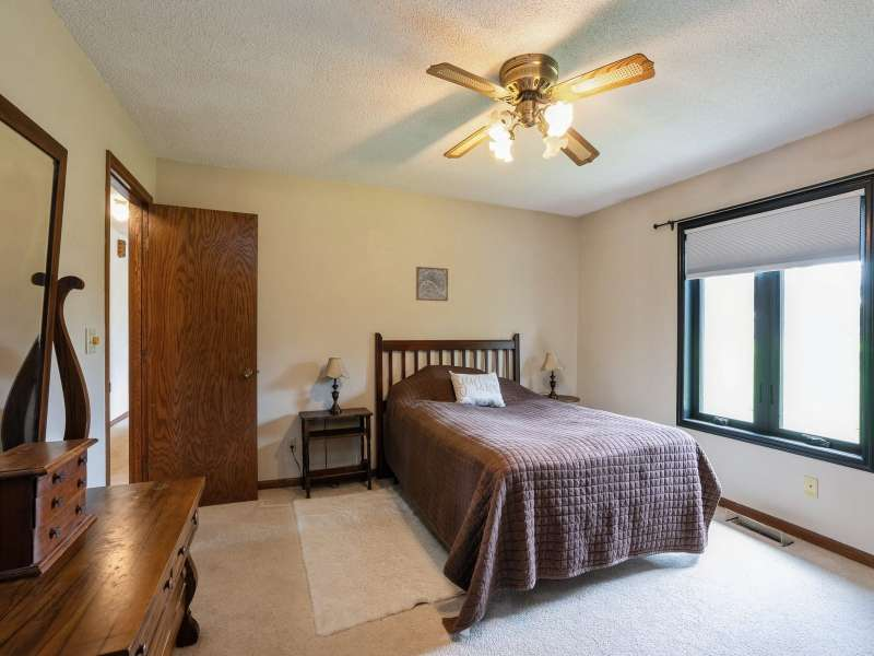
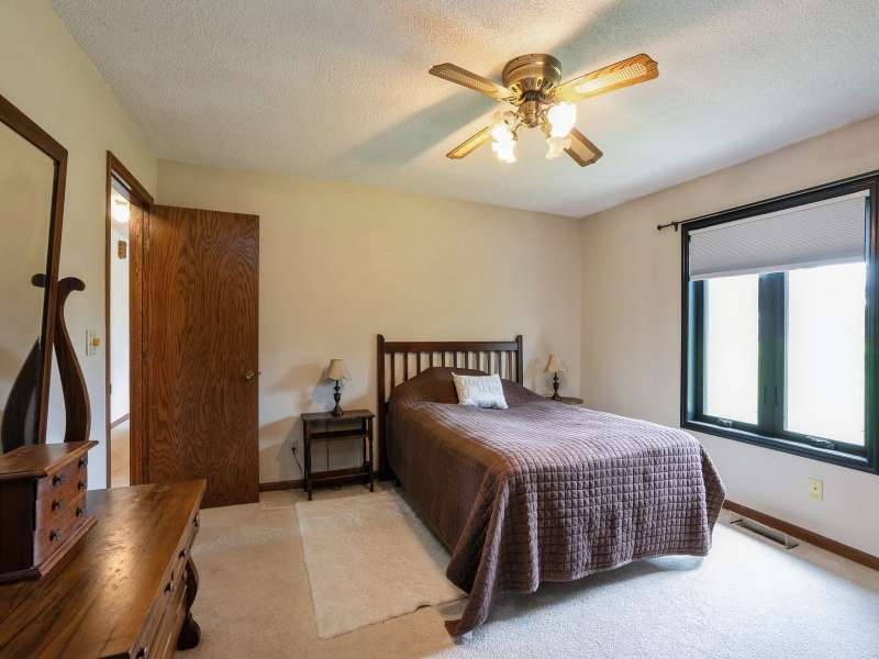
- wall art (432, 284)
